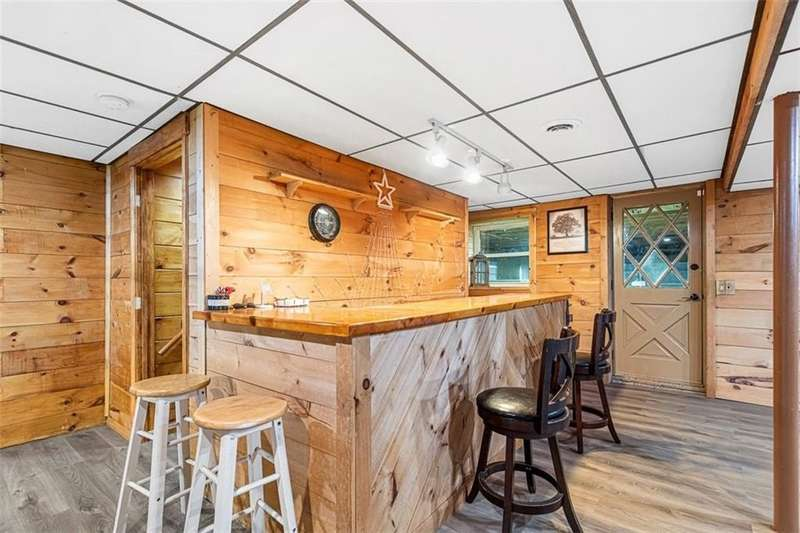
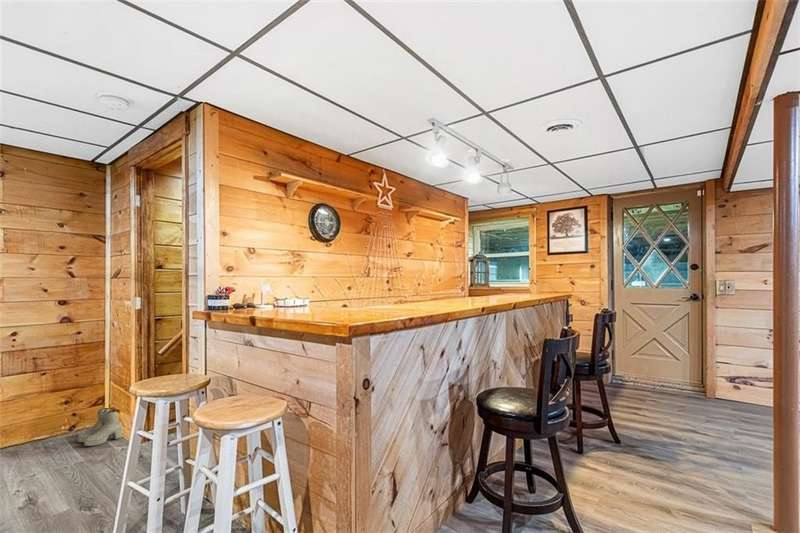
+ boots (100, 425)
